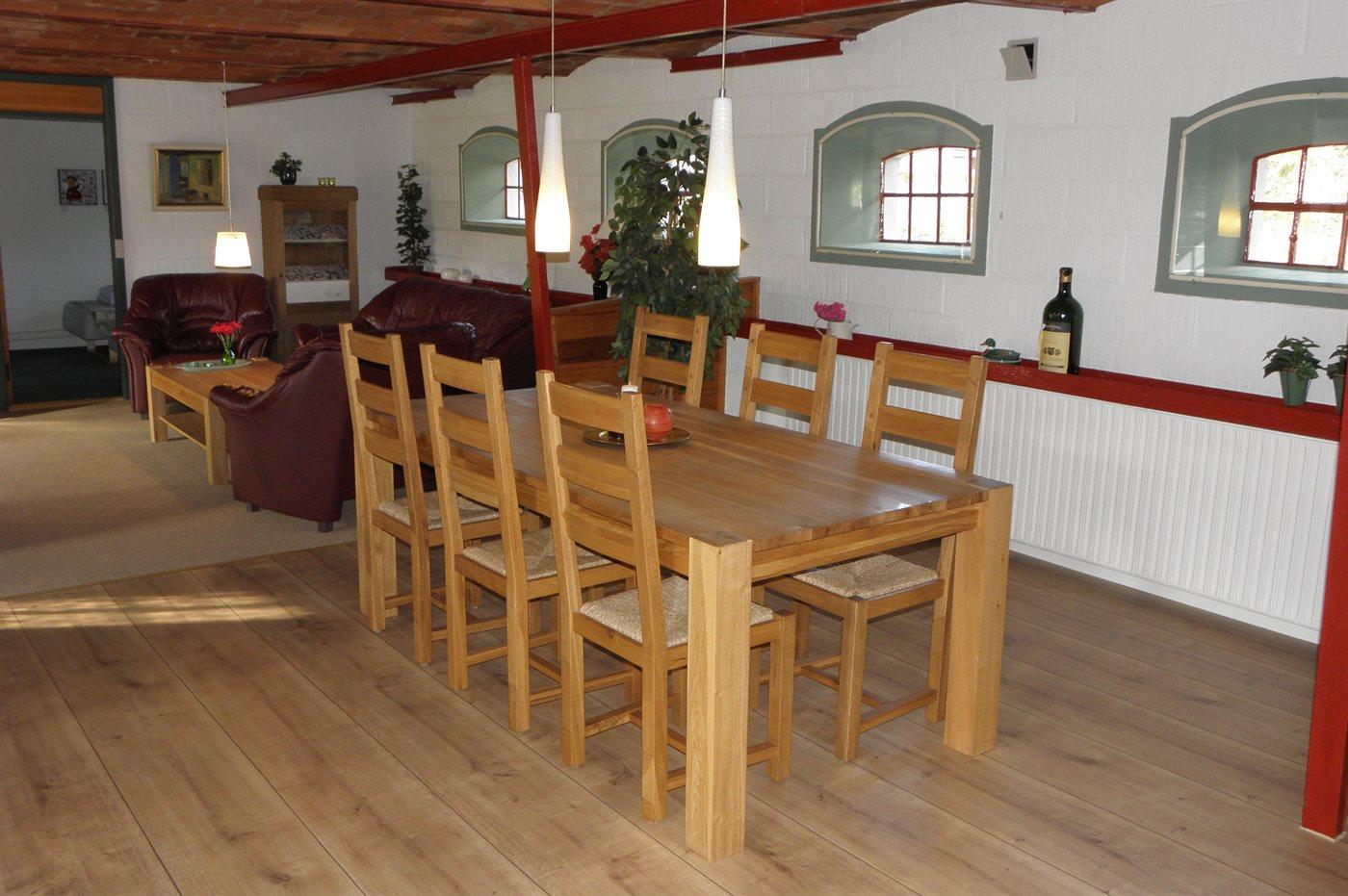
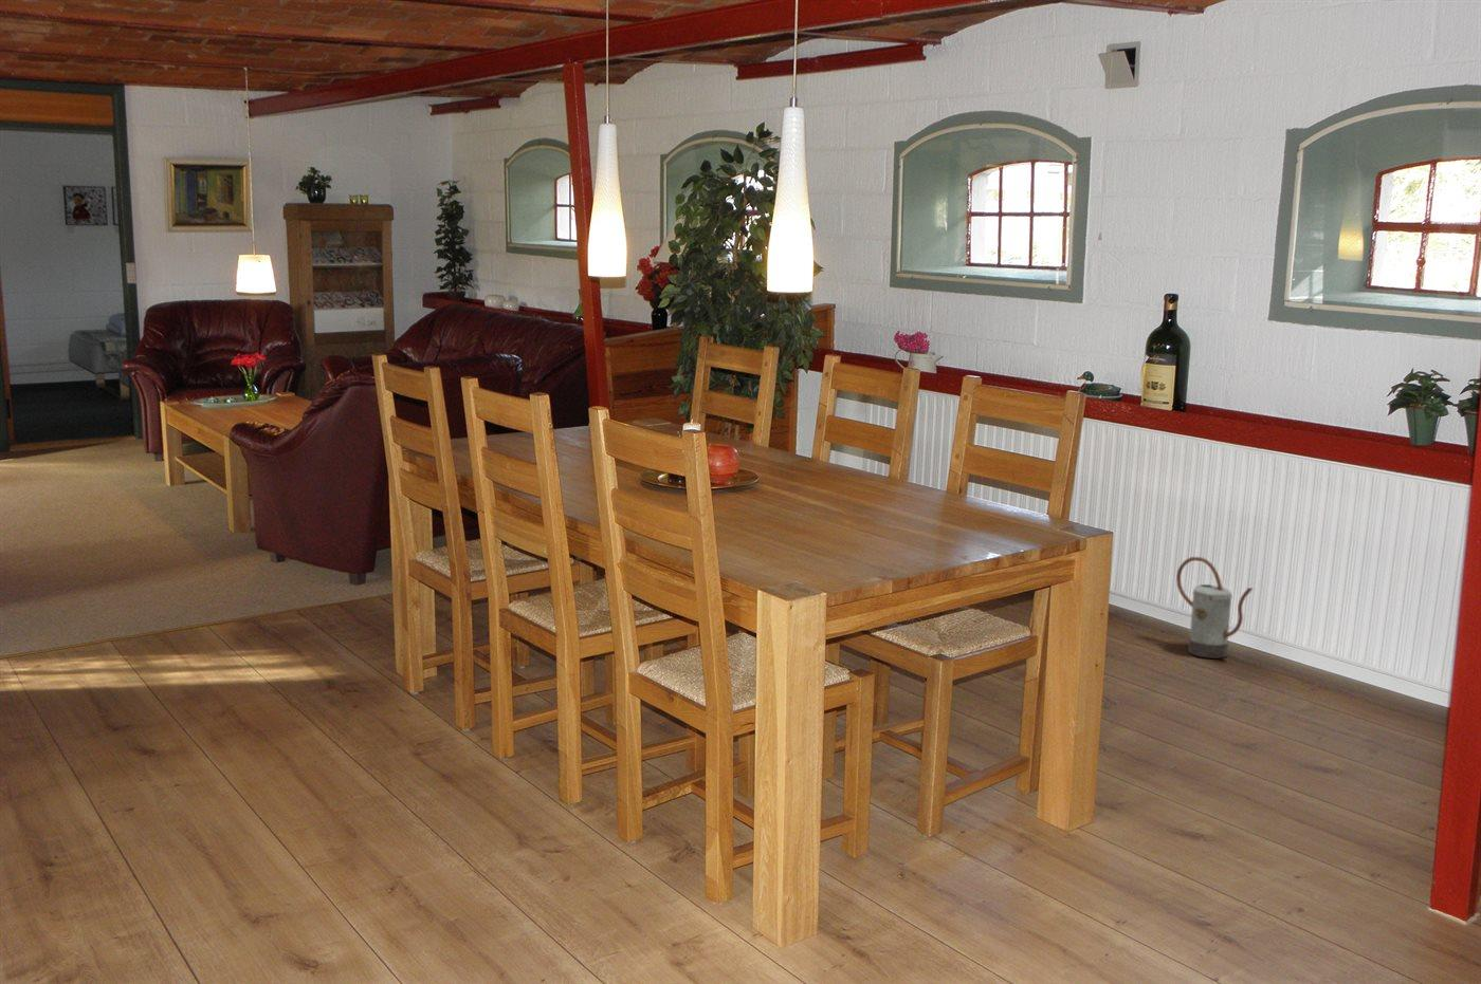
+ watering can (1211, 606)
